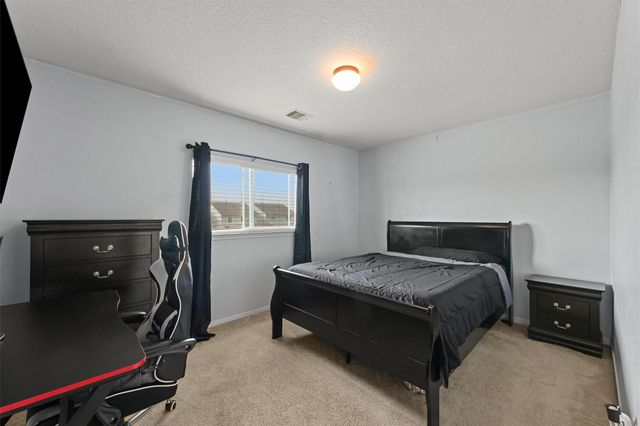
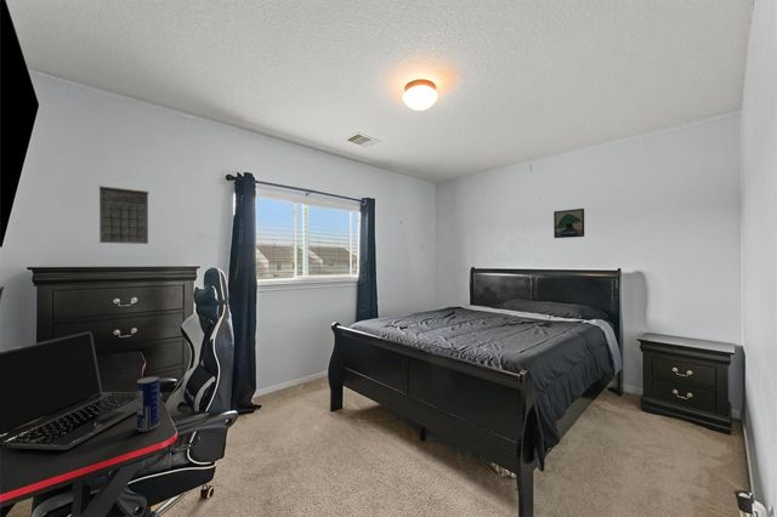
+ beverage can (148, 403)
+ calendar (124, 209)
+ laptop (80, 380)
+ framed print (568, 223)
